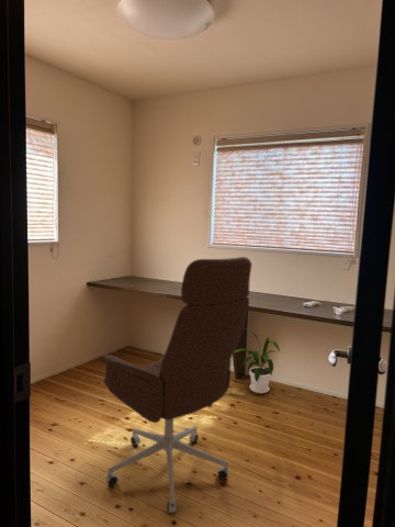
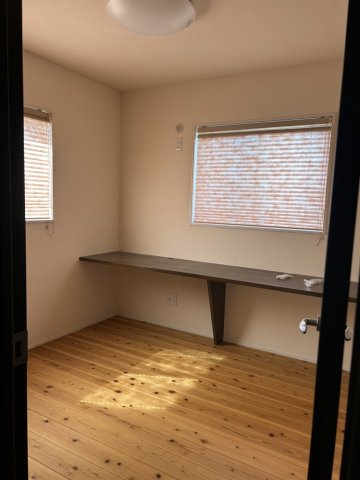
- house plant (258, 360)
- office chair (176, 366)
